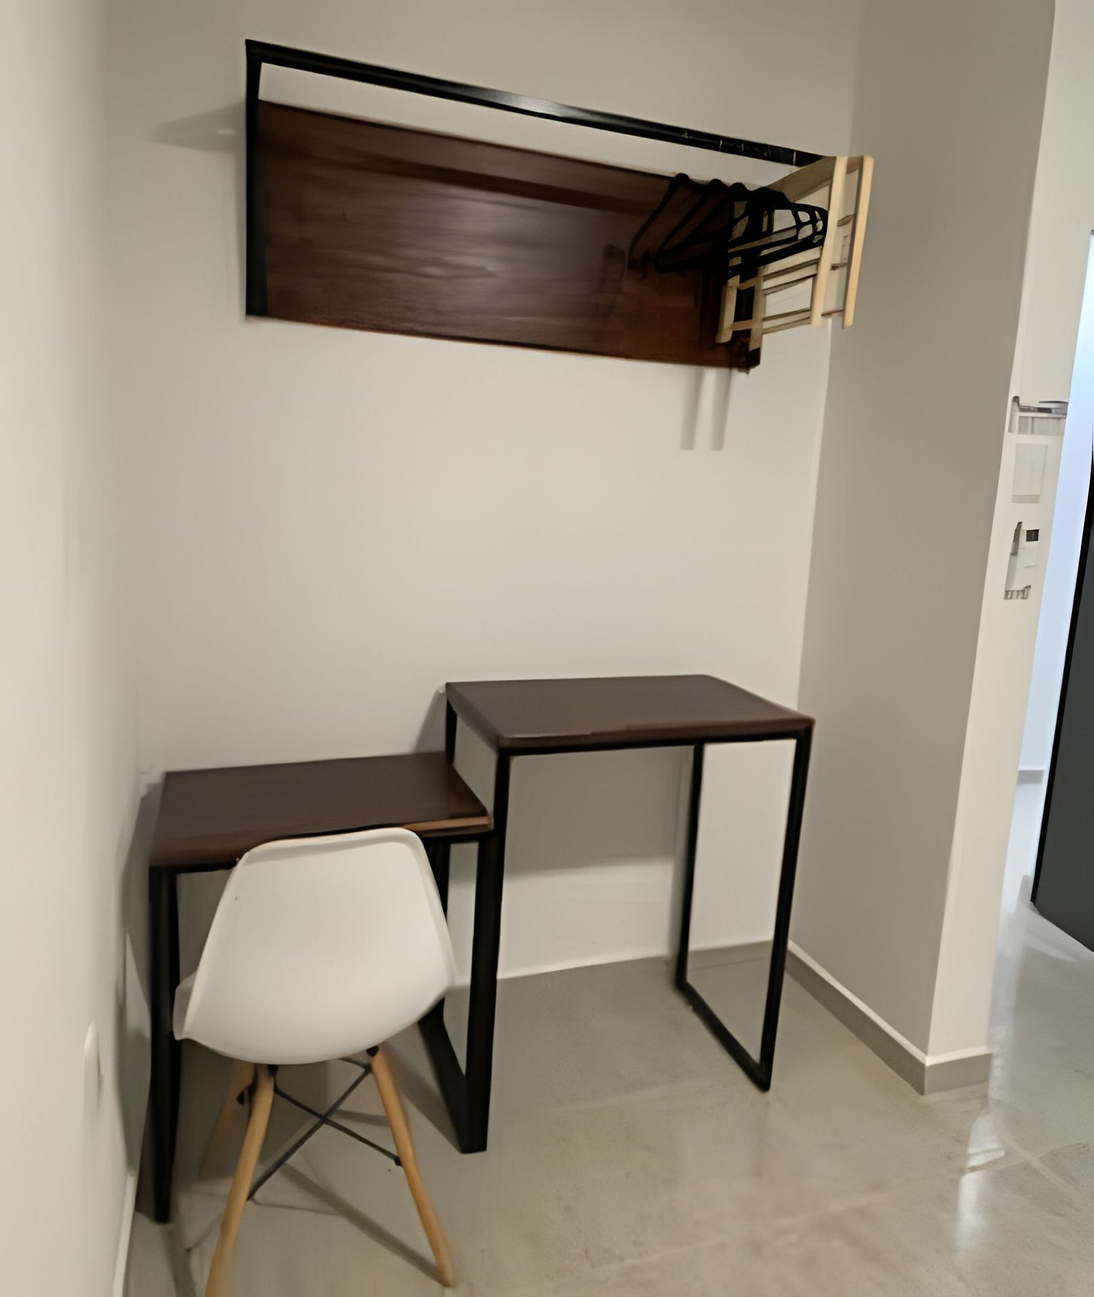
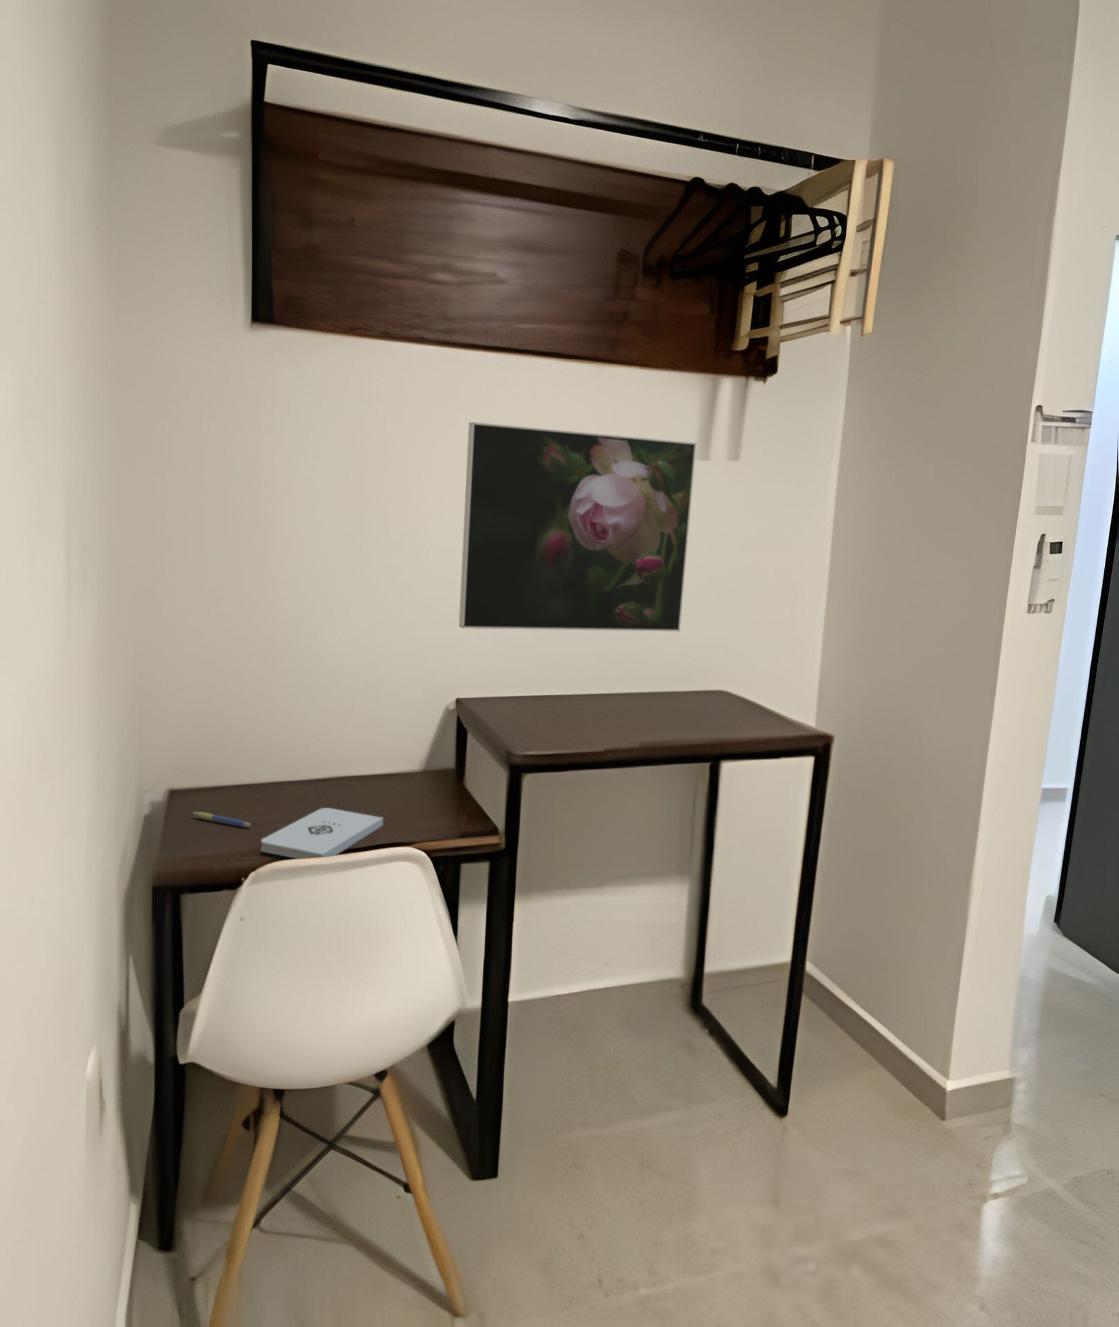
+ pen (220, 818)
+ notepad (323, 833)
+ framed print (579, 533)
